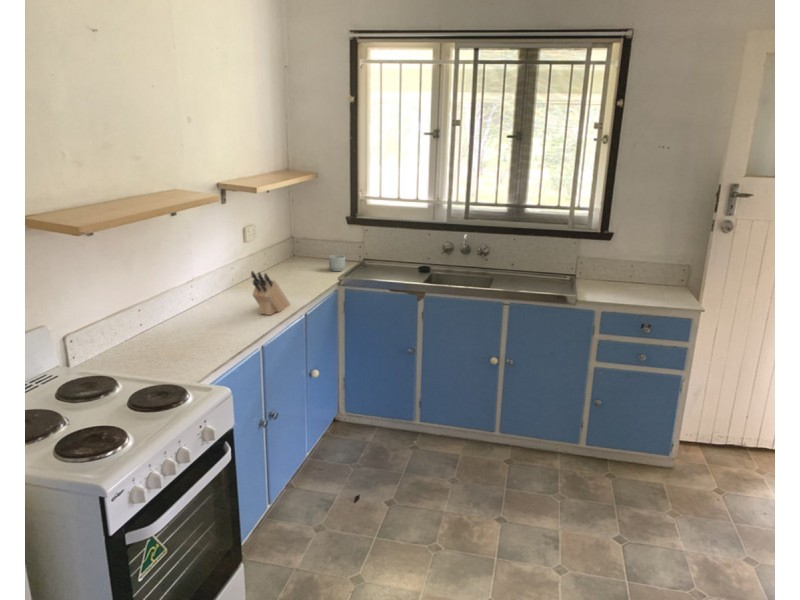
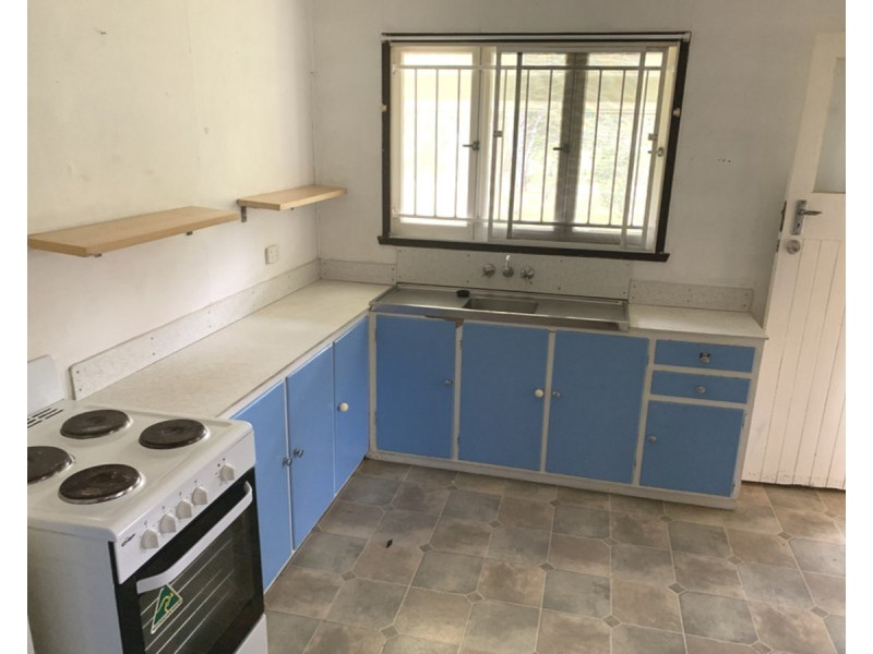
- mug (337, 262)
- knife block (269, 289)
